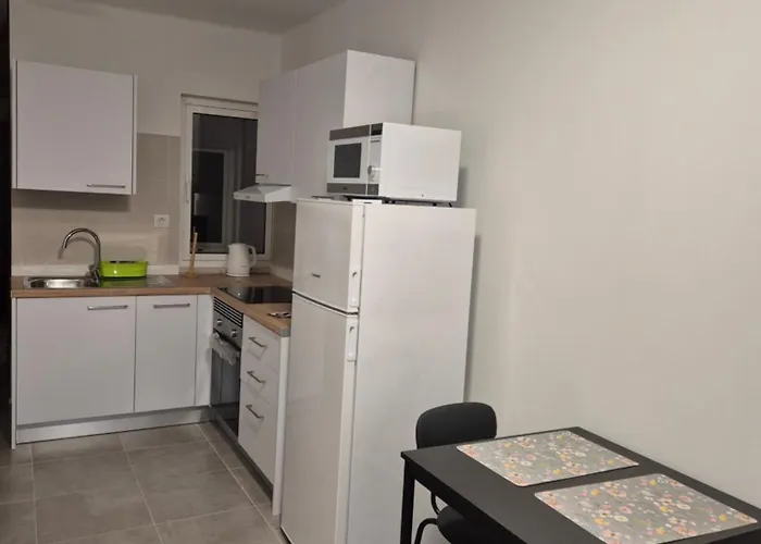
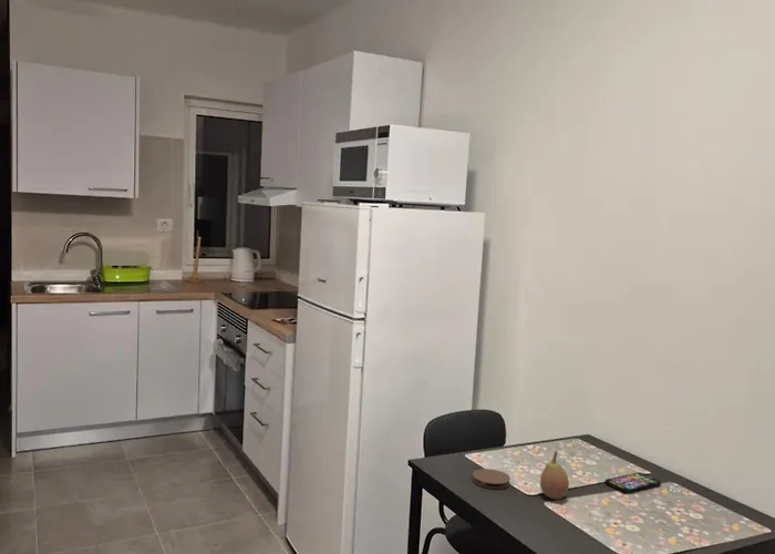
+ smartphone (632, 482)
+ fruit (555, 474)
+ coaster (490, 478)
